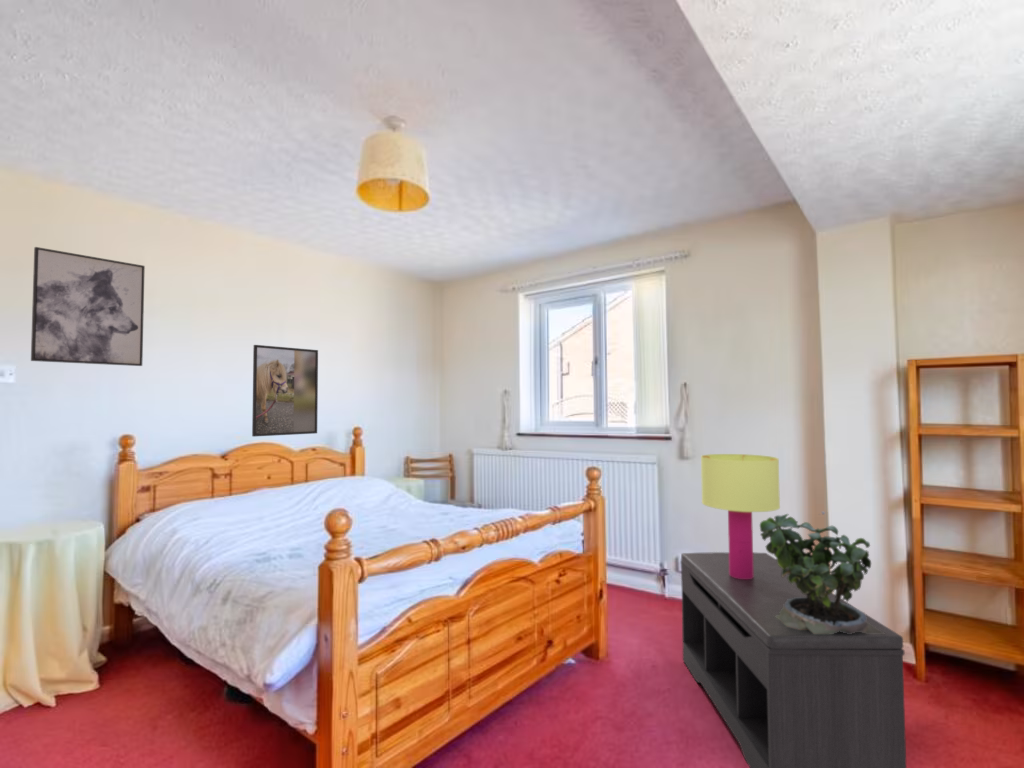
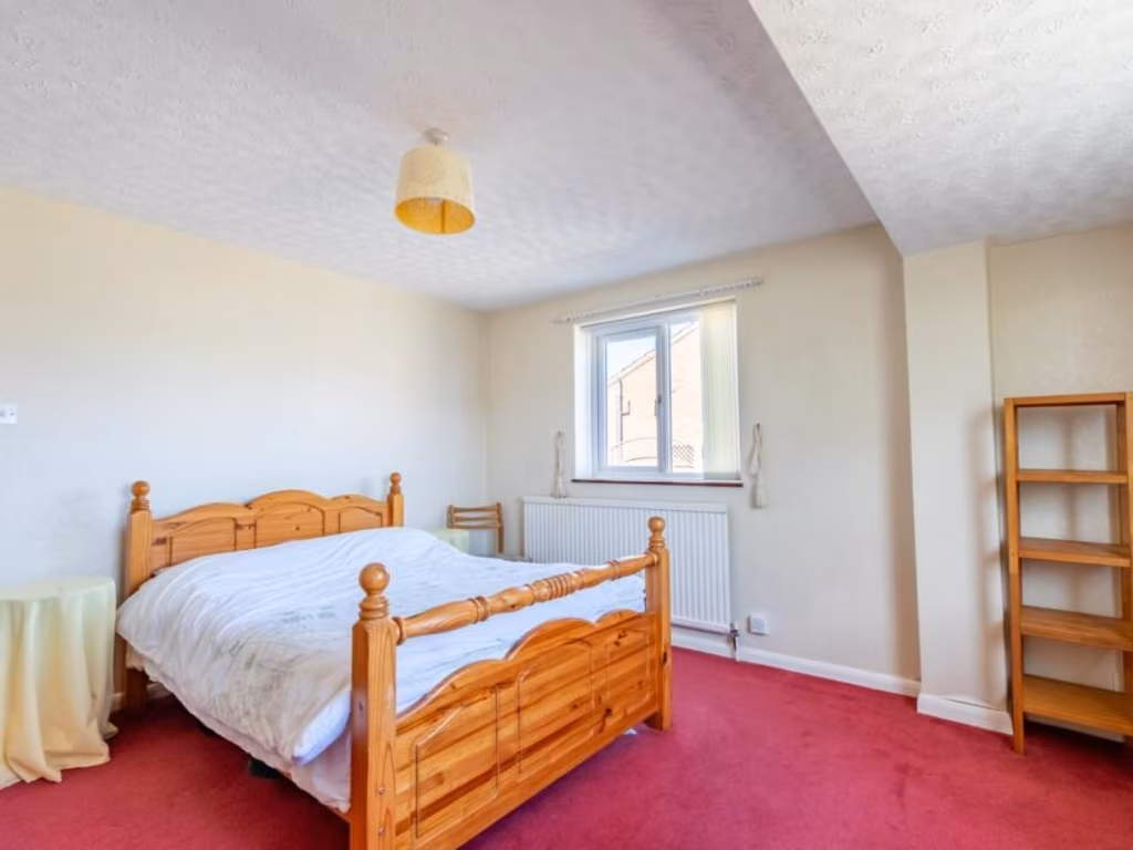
- wall art (91, 310)
- potted plant (813, 564)
- bench (768, 650)
- table lamp (740, 516)
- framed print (286, 391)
